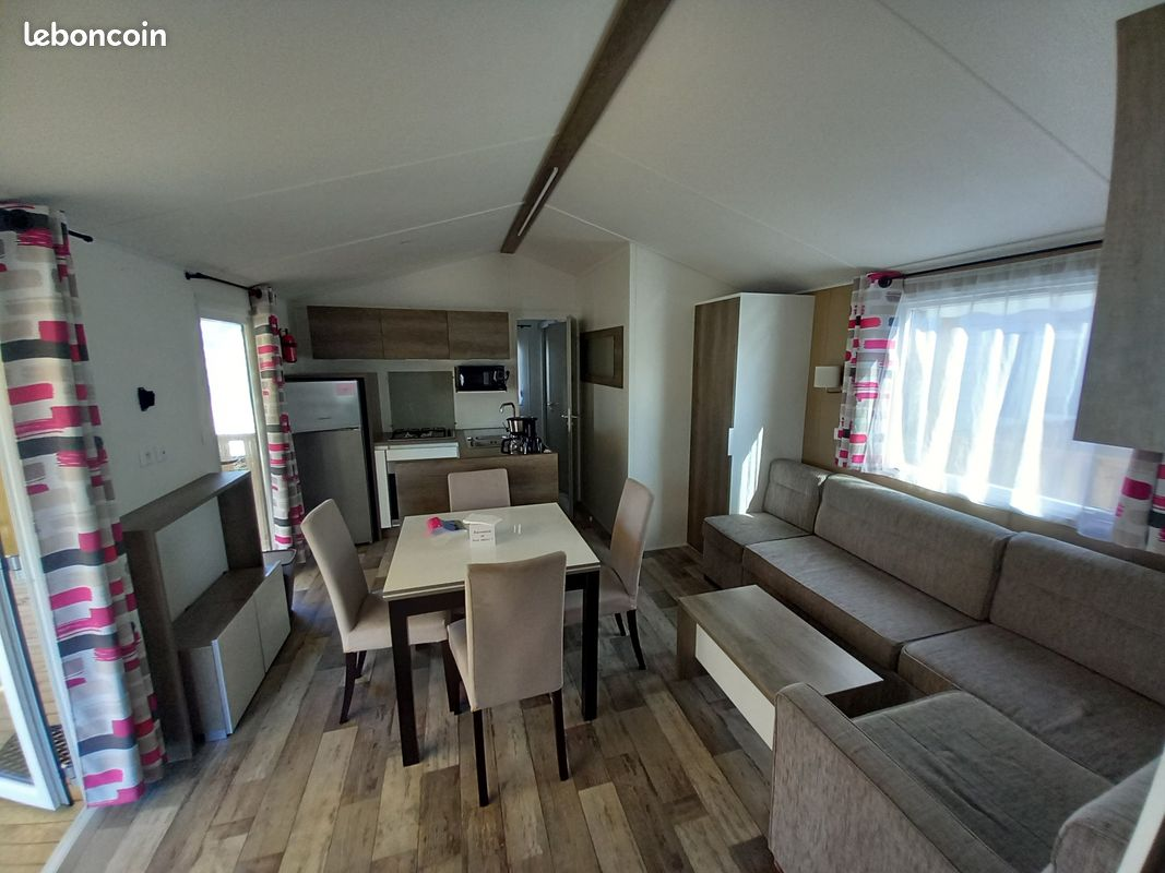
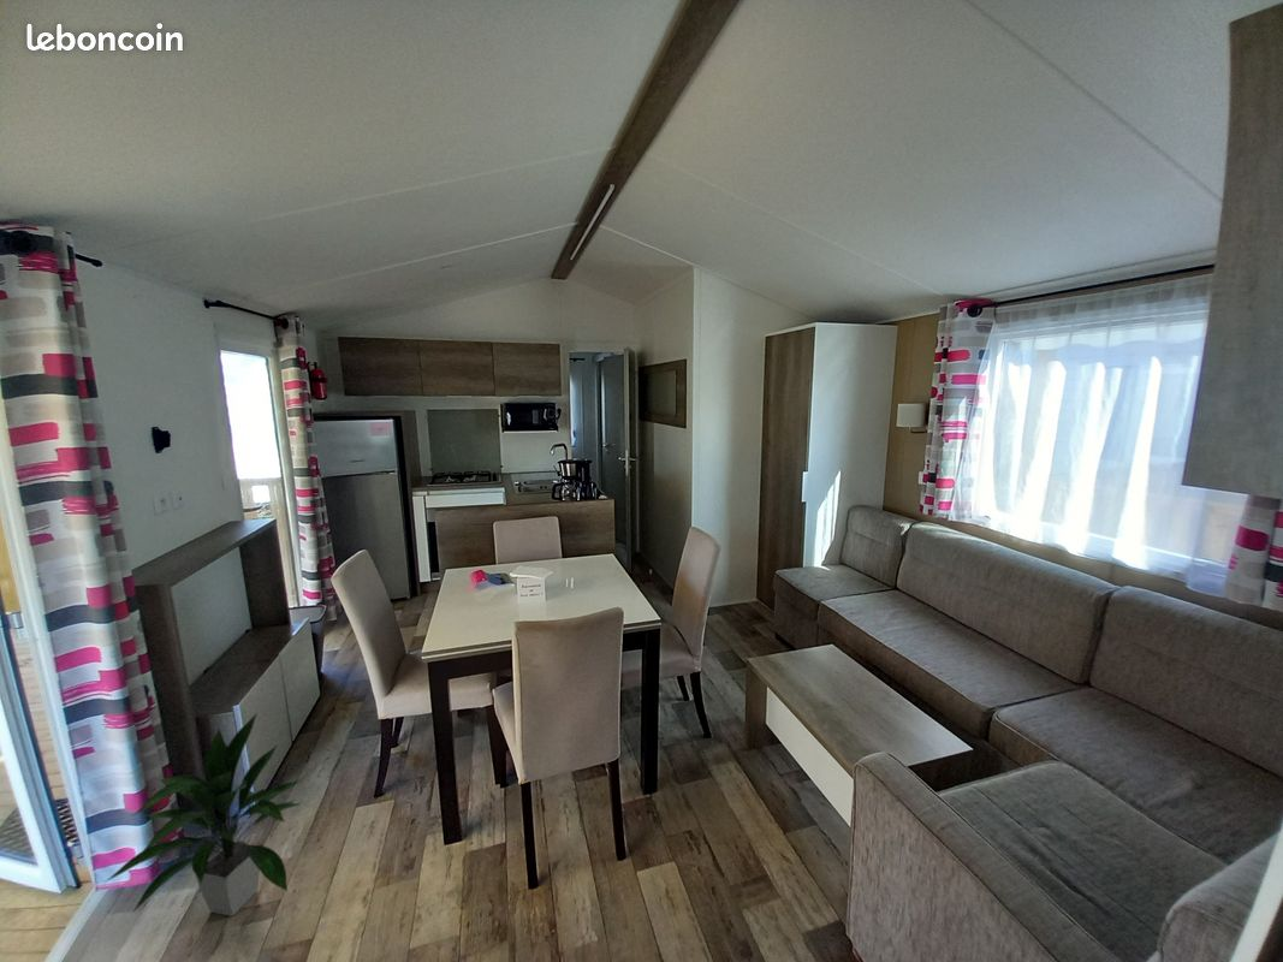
+ indoor plant (224, 825)
